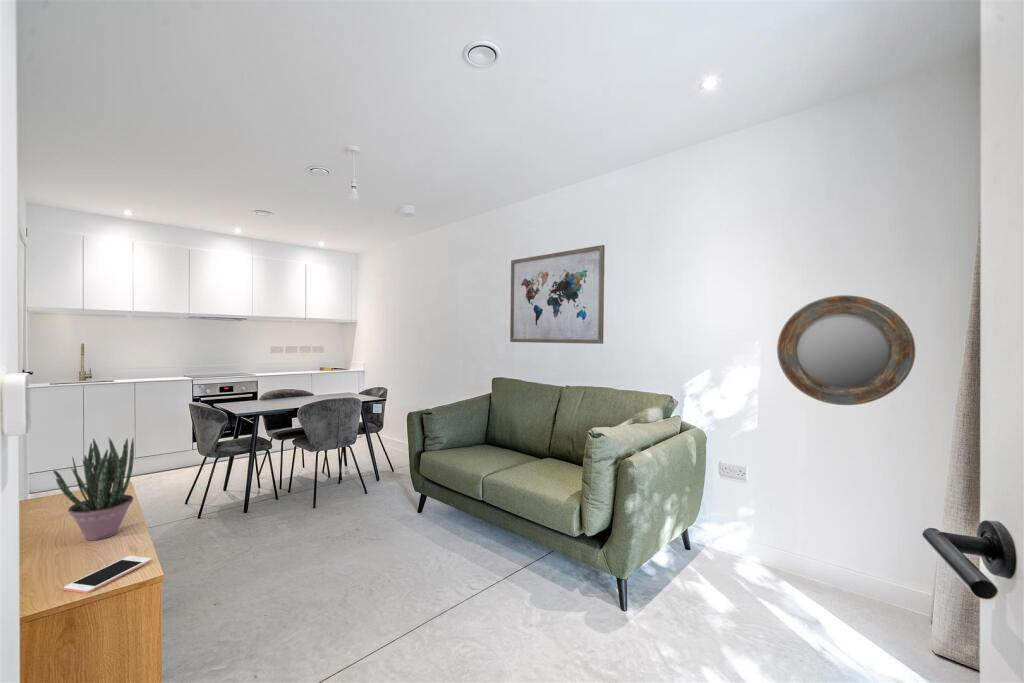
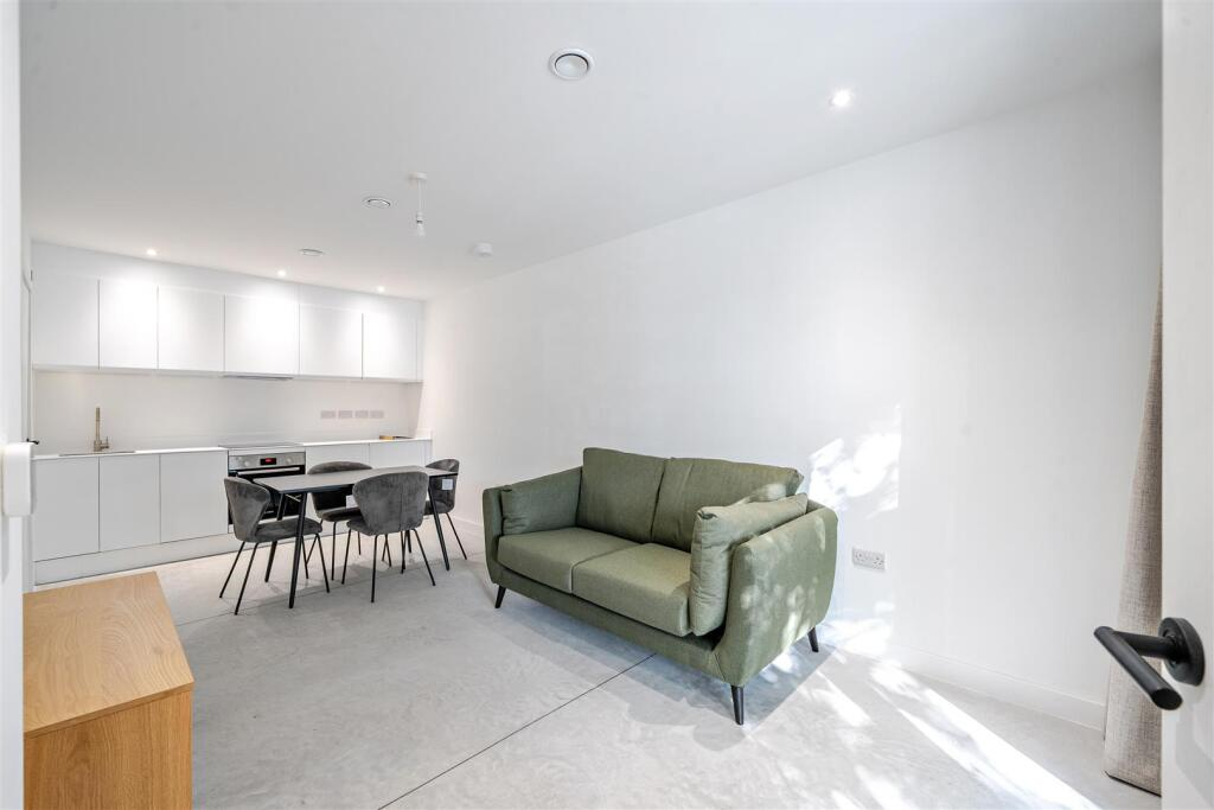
- potted plant (99, 486)
- home mirror (840, 350)
- cell phone (110, 573)
- wall art (552, 298)
